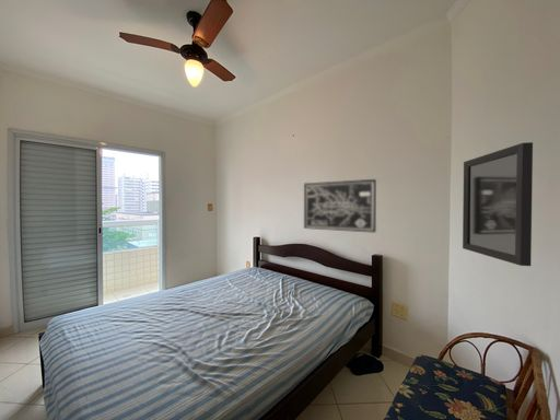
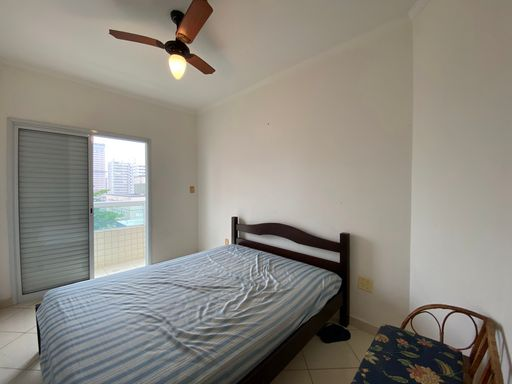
- home mirror (491, 205)
- wall art (337, 206)
